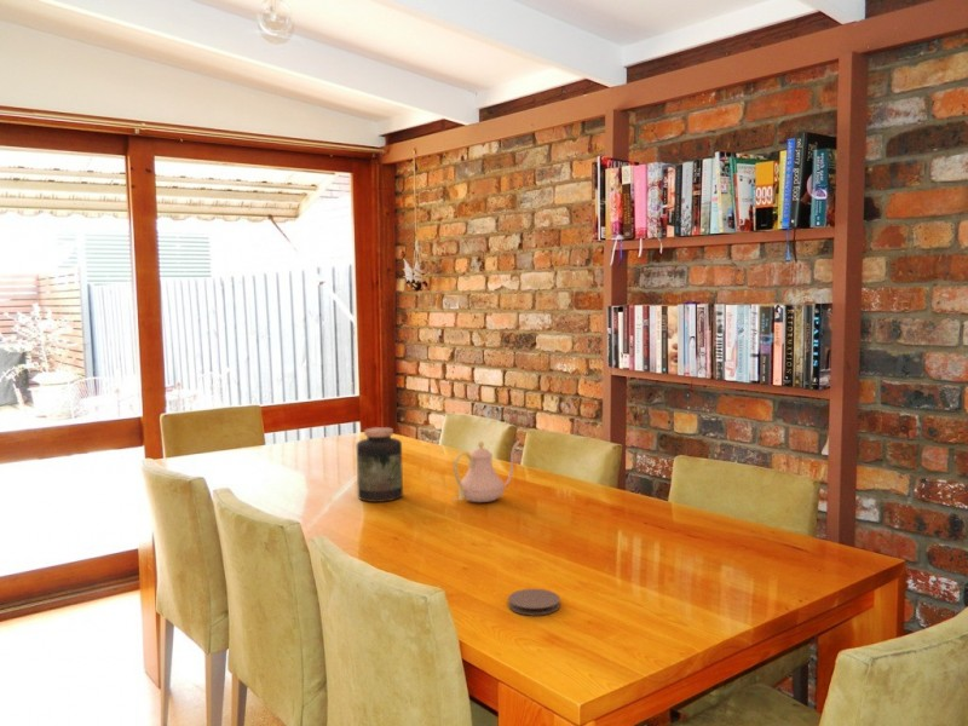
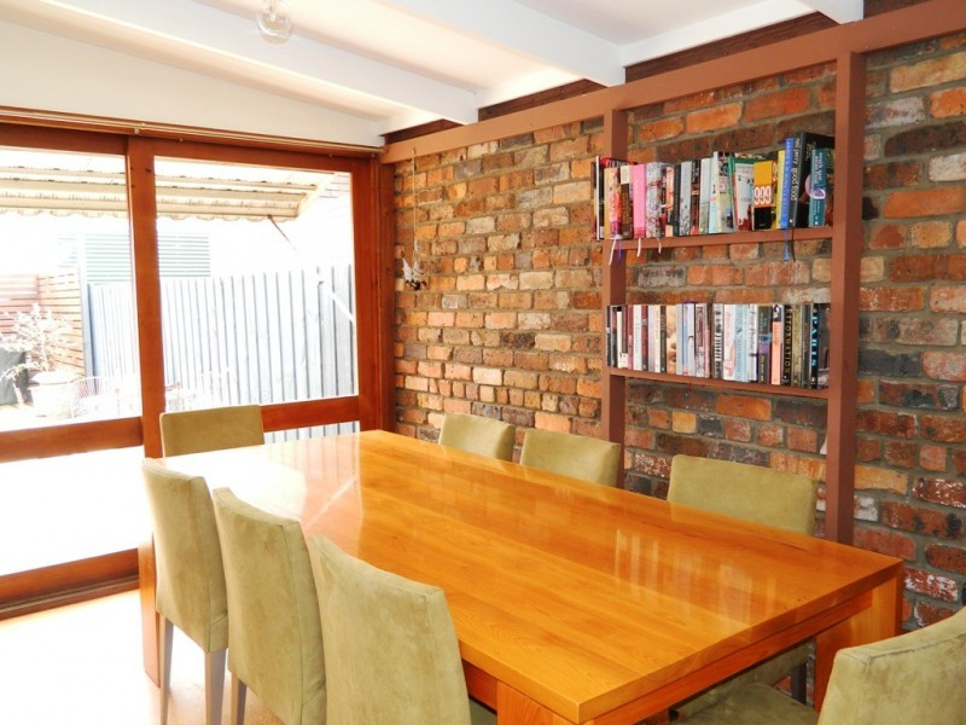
- jar (379, 462)
- teapot (489, 468)
- coaster (534, 601)
